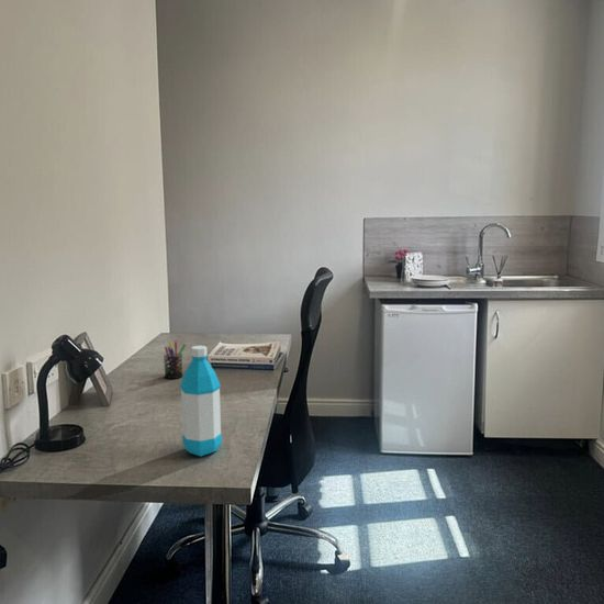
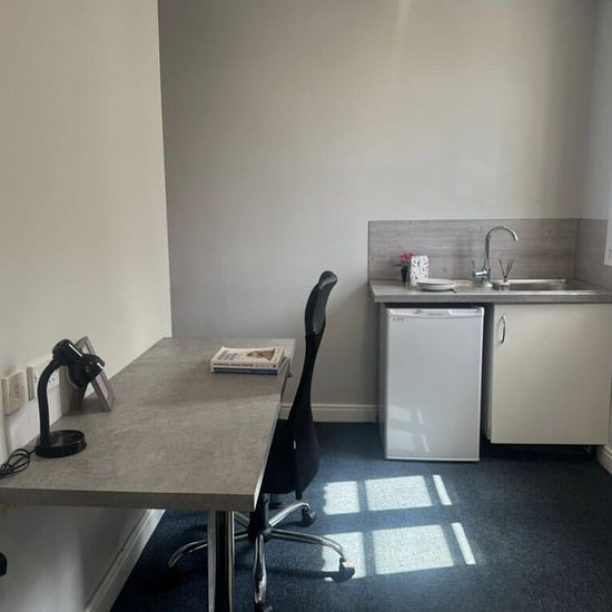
- pen holder (175, 358)
- water bottle (200, 399)
